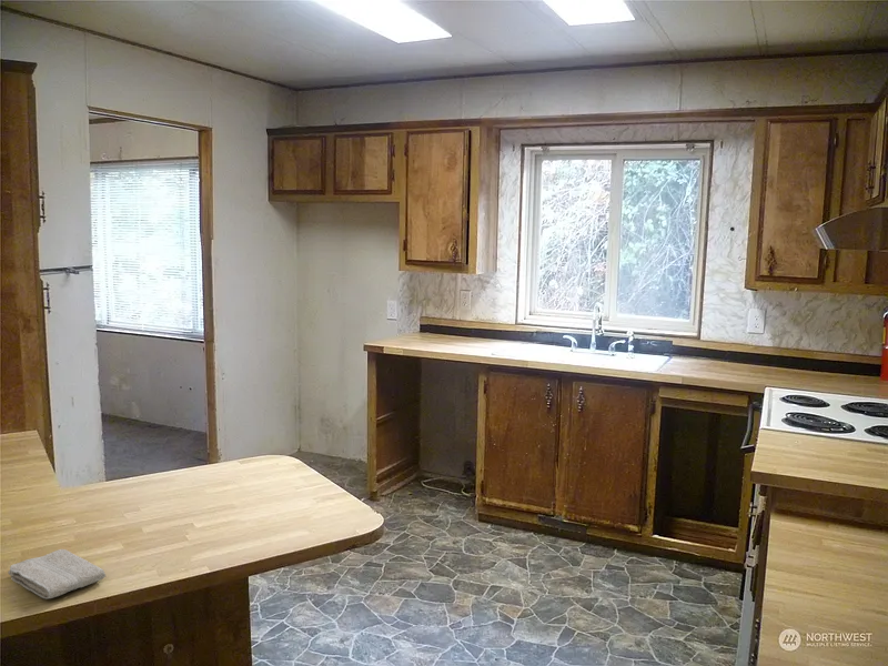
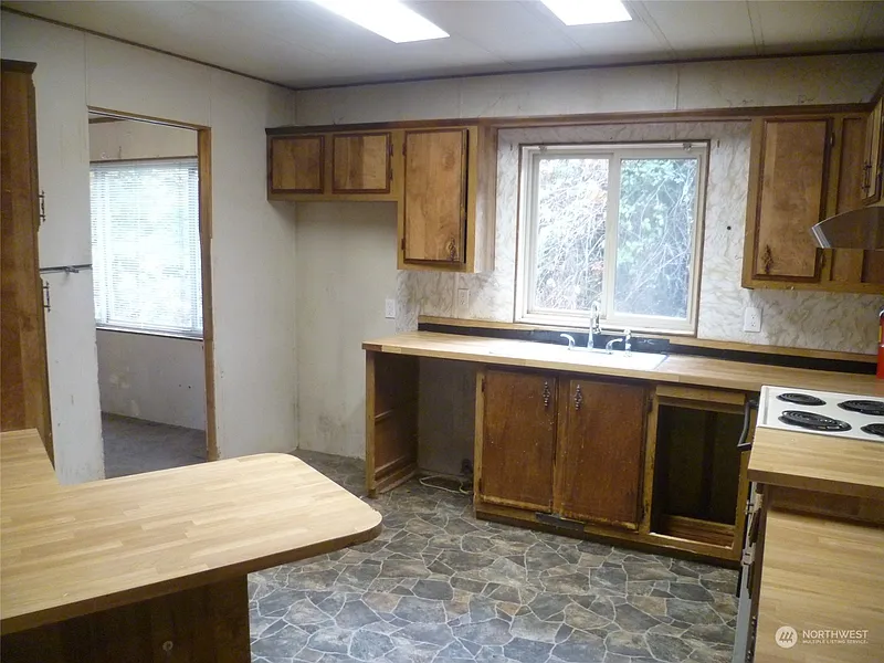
- washcloth (56, 572)
